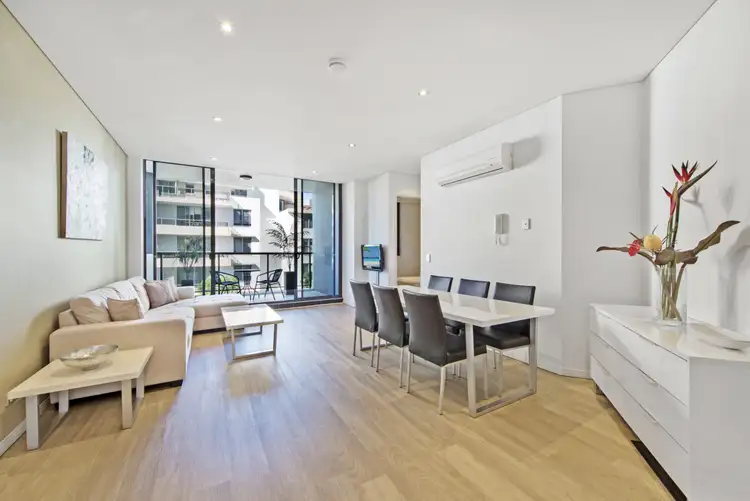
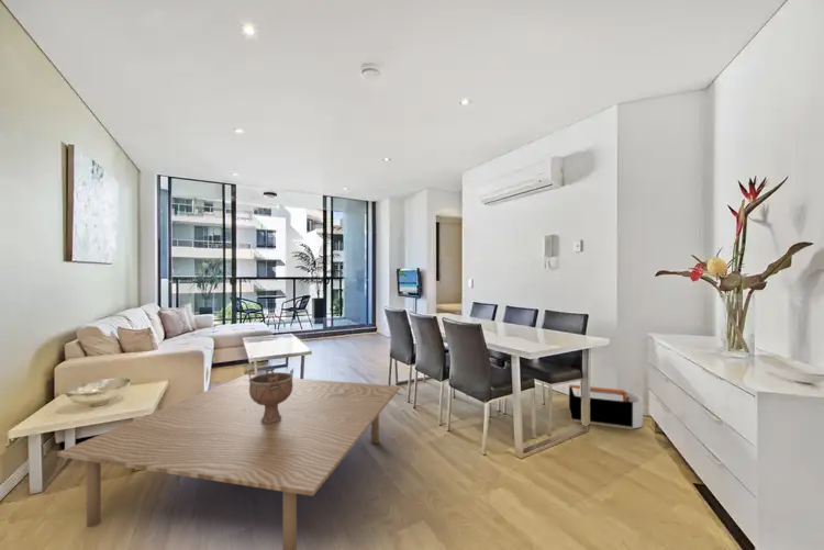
+ storage bin (604, 405)
+ coffee table (267, 442)
+ decorative bowl (271, 394)
